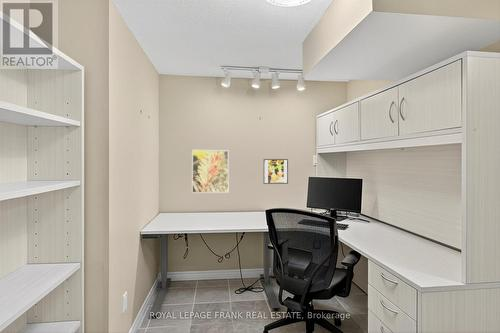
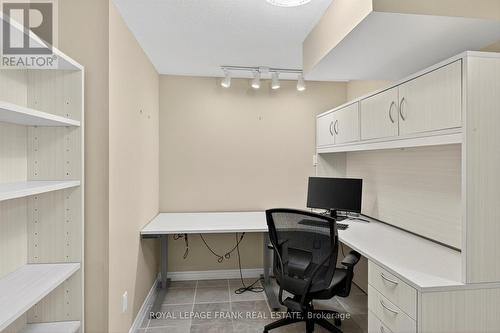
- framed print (210, 171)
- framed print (275, 171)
